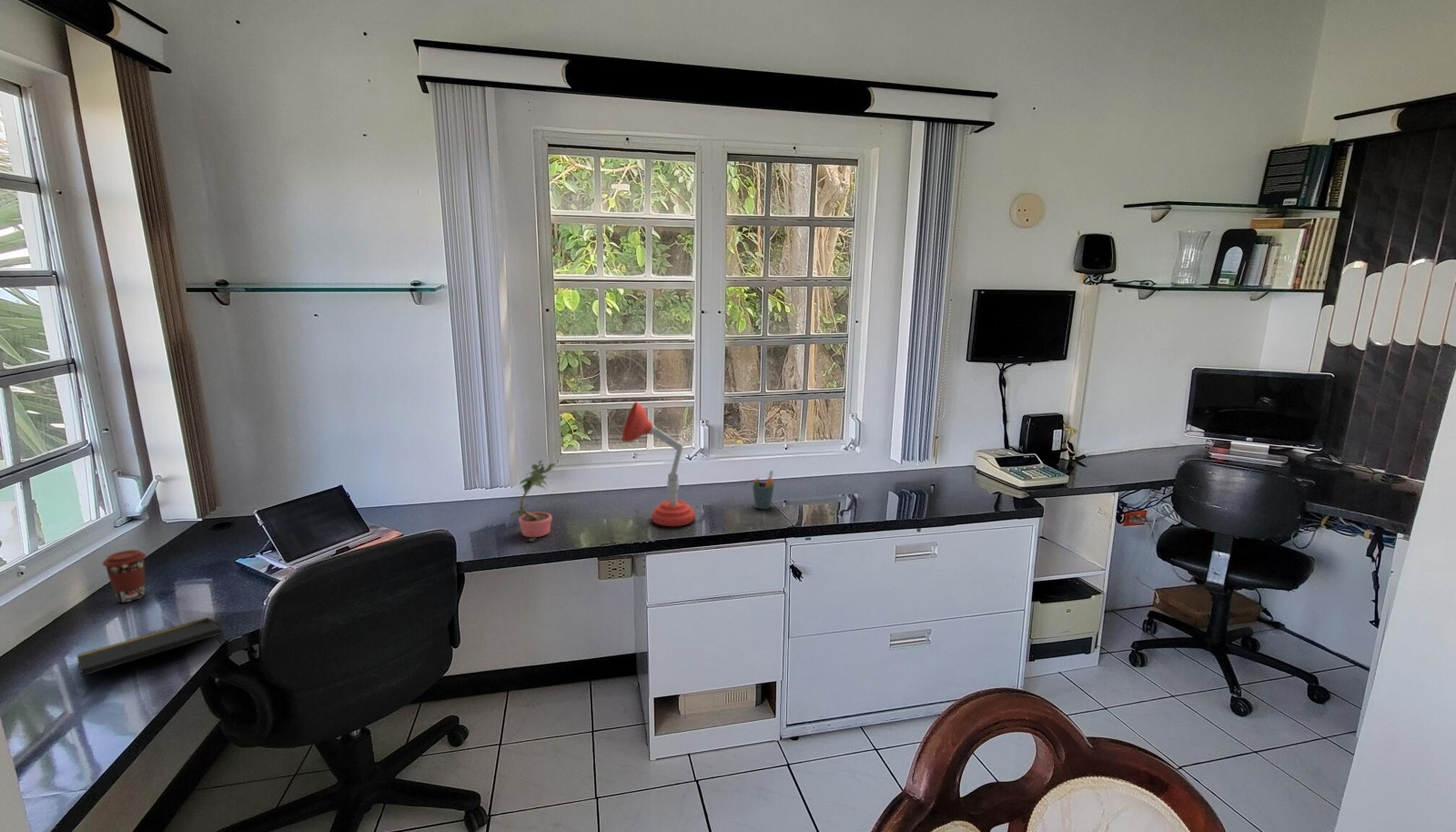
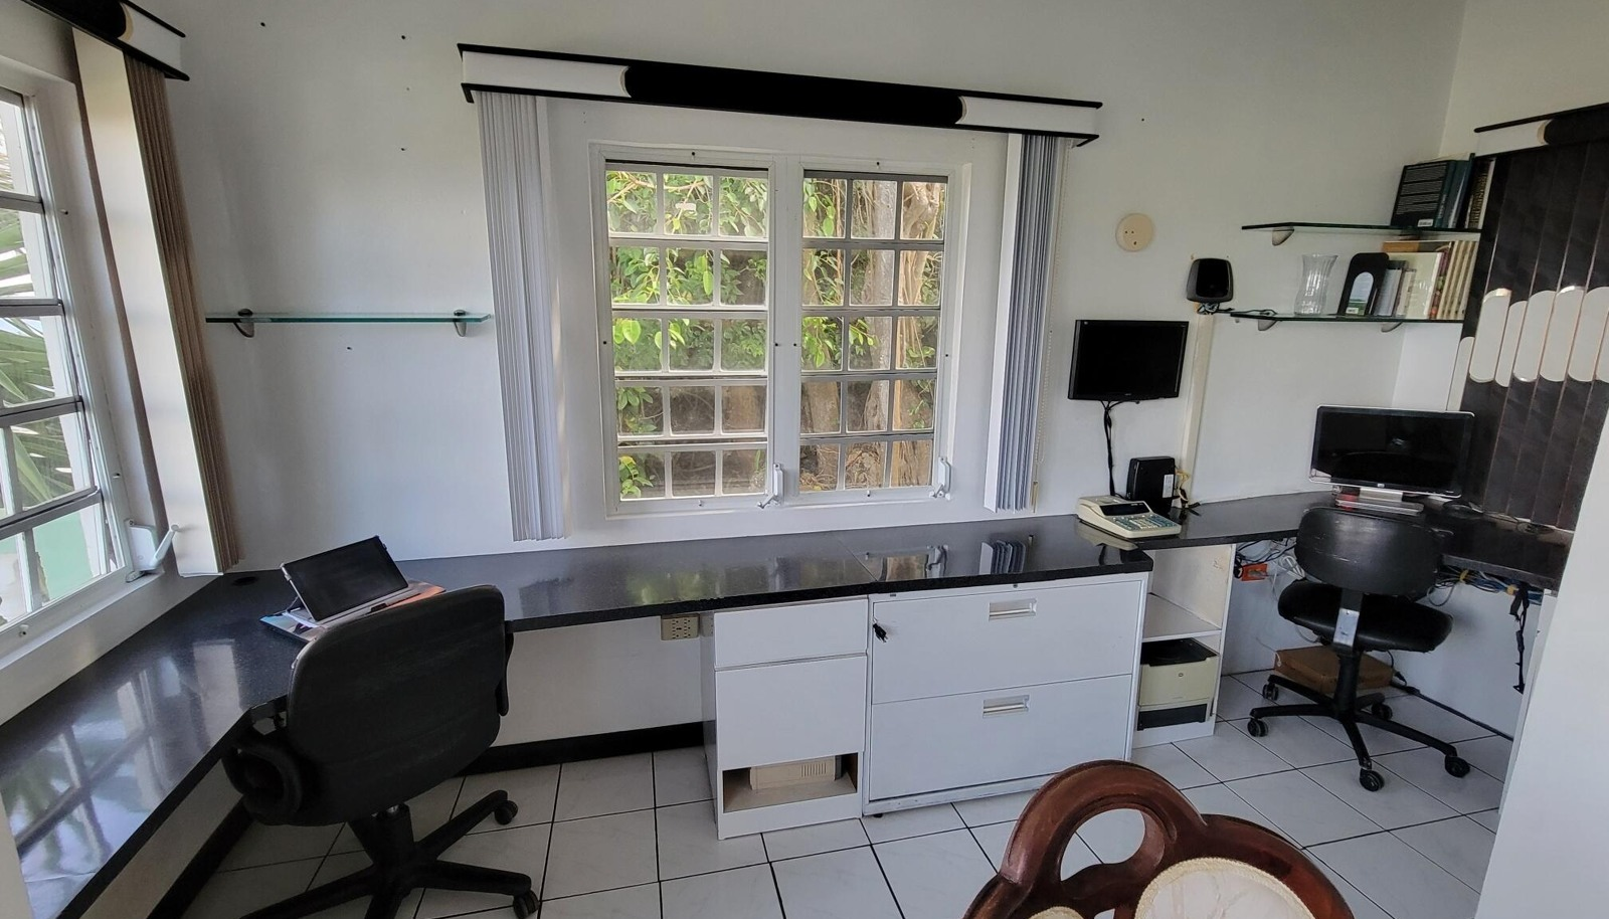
- desk lamp (672, 464)
- potted plant (530, 489)
- pen holder (763, 490)
- coffee cup (127, 576)
- notepad (150, 644)
